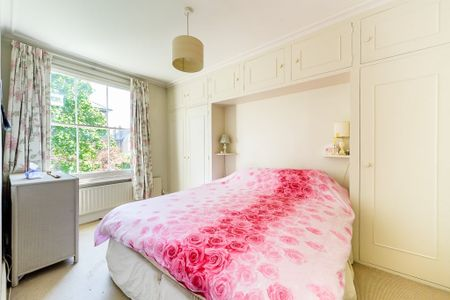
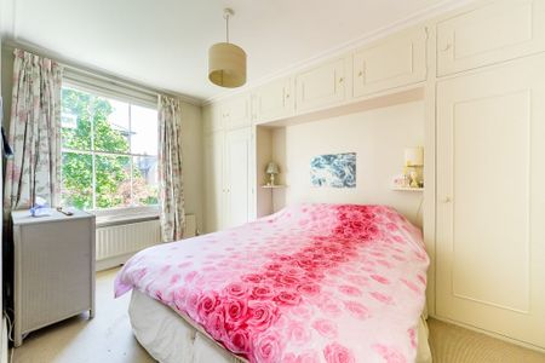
+ wall art (331, 171)
